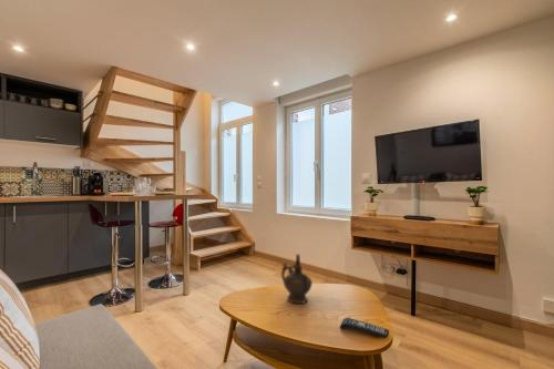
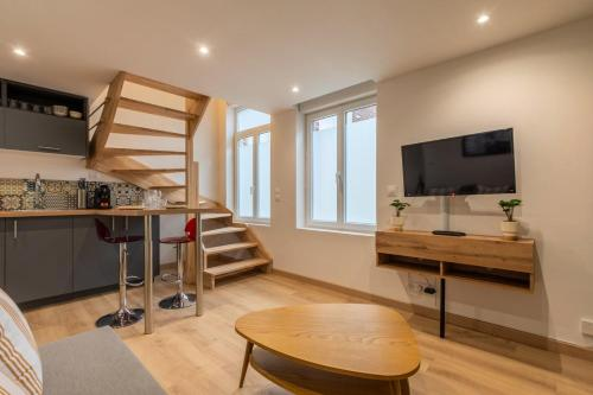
- remote control (363, 327)
- ceremonial vessel (296, 277)
